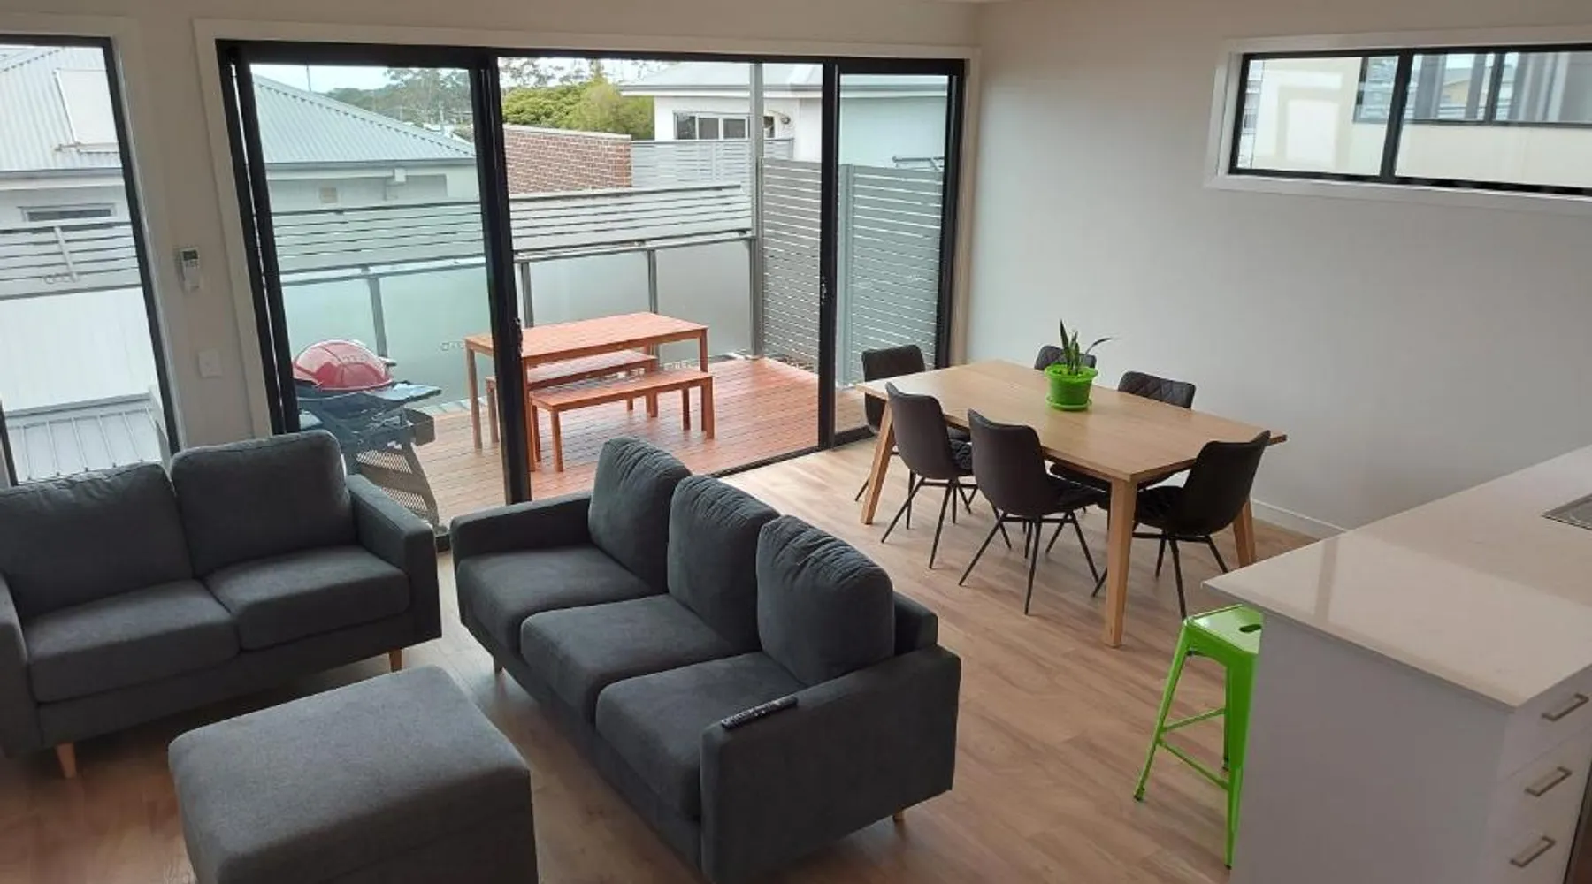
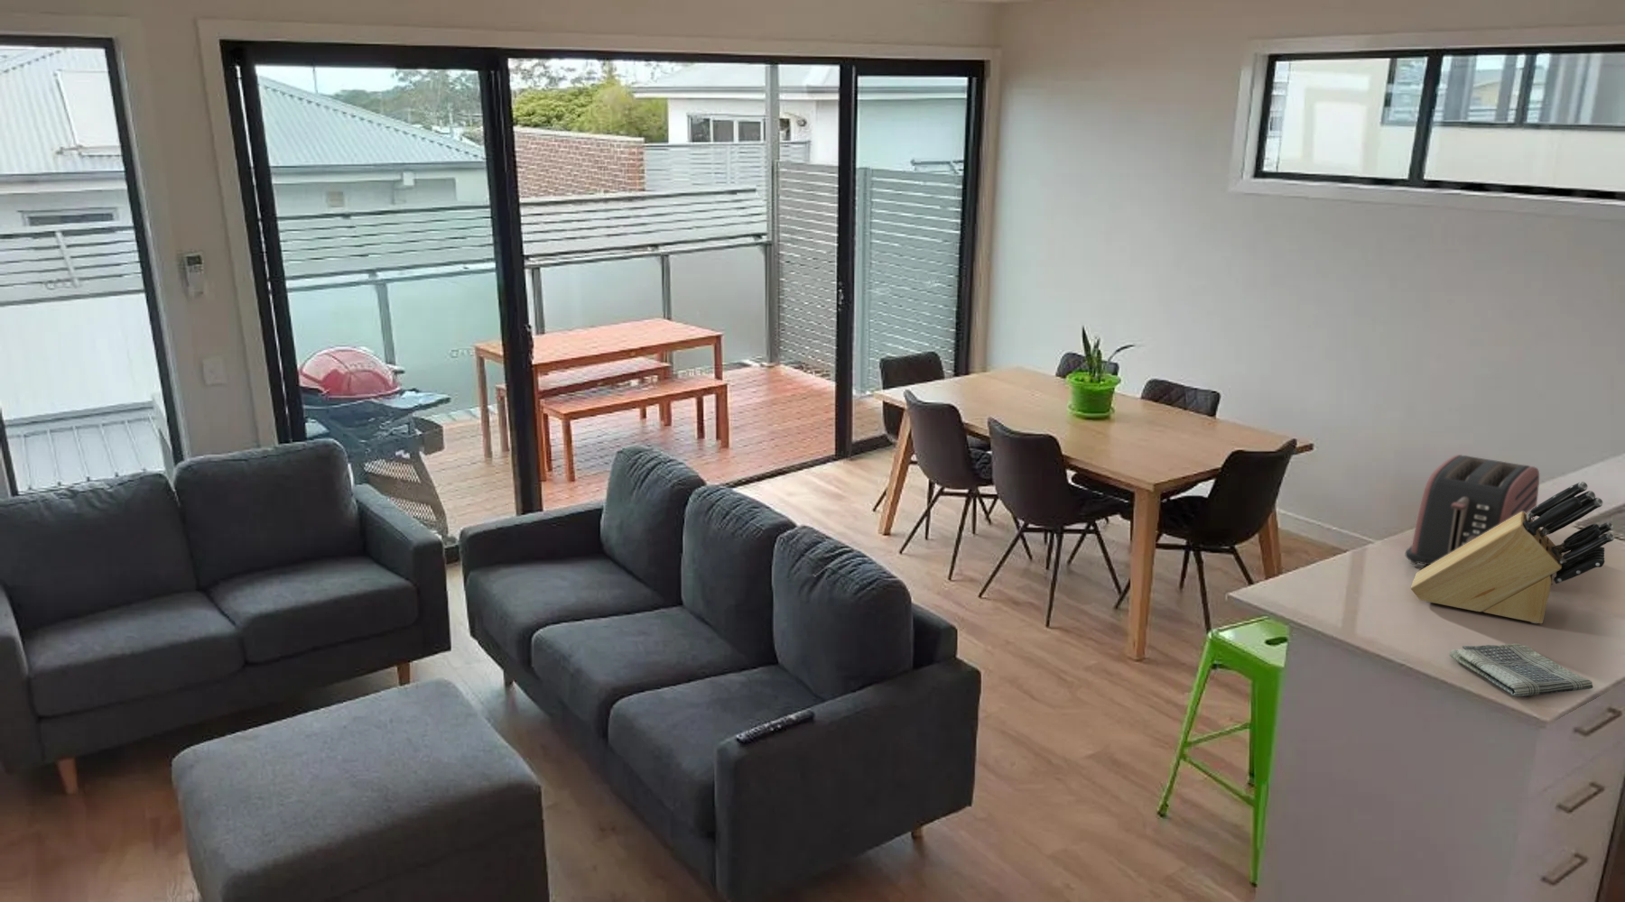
+ dish towel (1518, 665)
+ knife block (1512, 544)
+ toaster (1477, 511)
